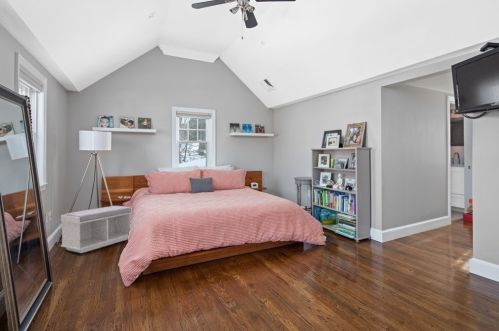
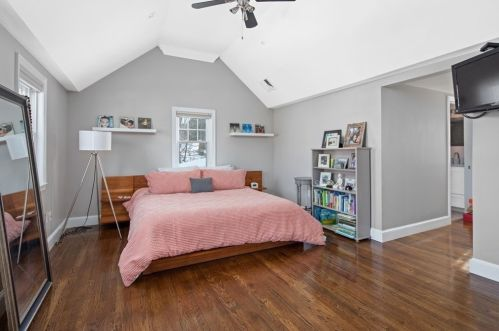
- bench (99, 226)
